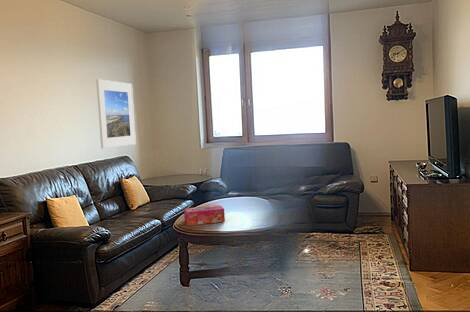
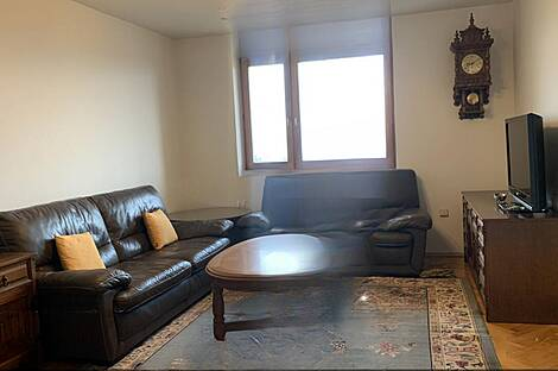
- tissue box (204, 215)
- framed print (117, 114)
